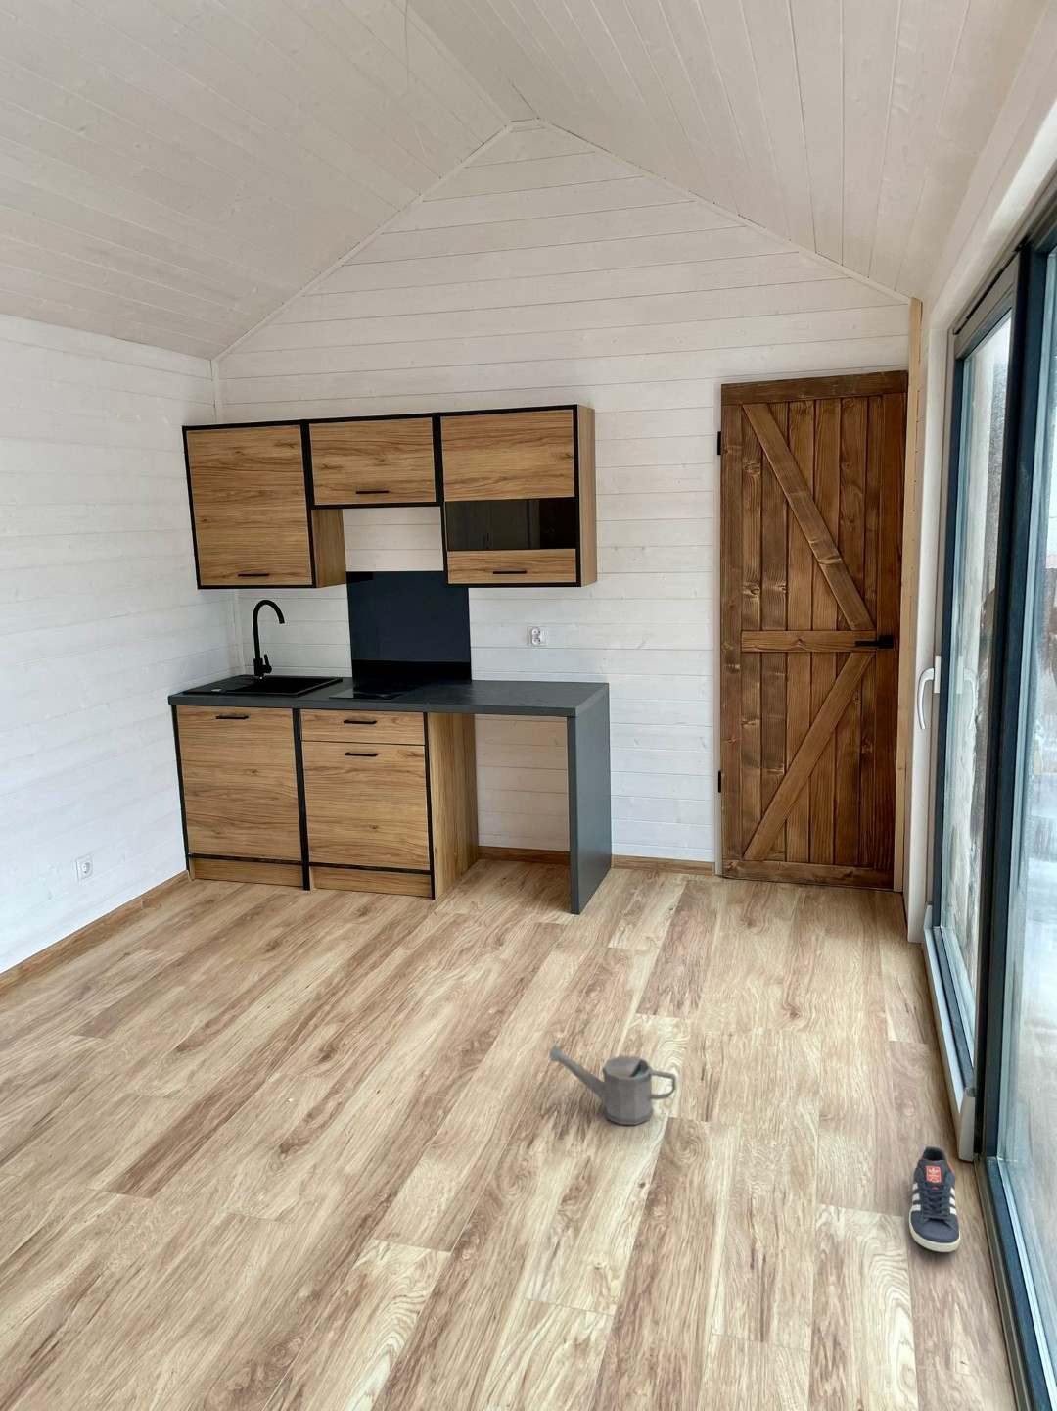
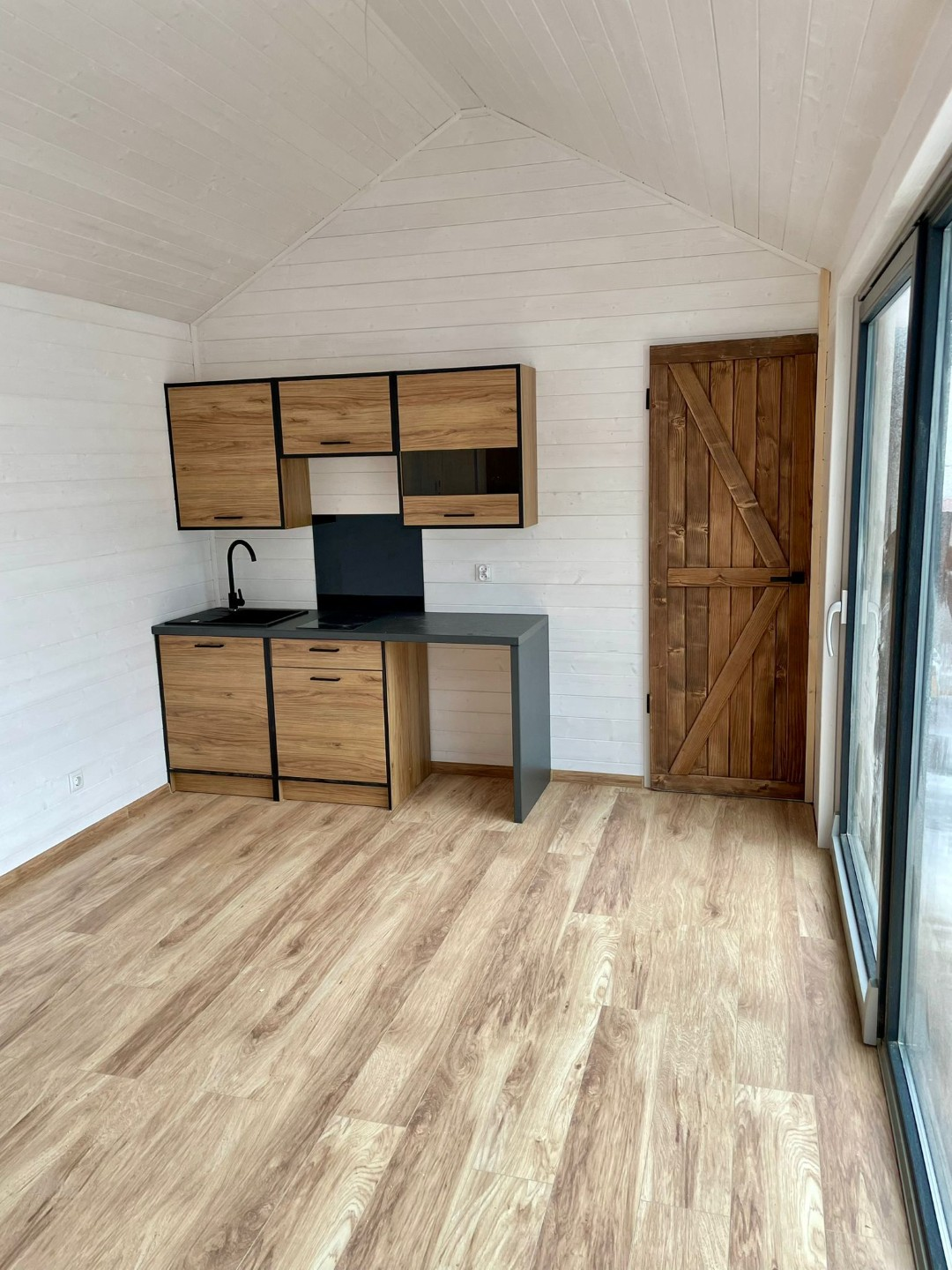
- watering can (612, 1082)
- sneaker (933, 1193)
